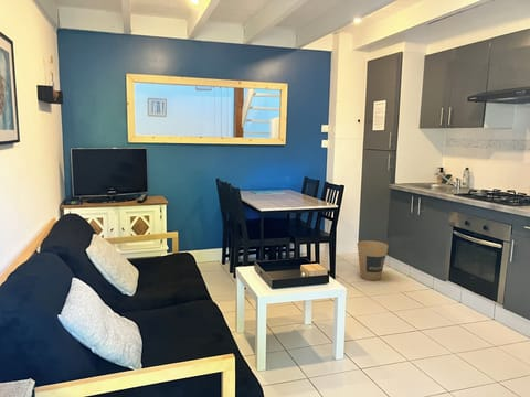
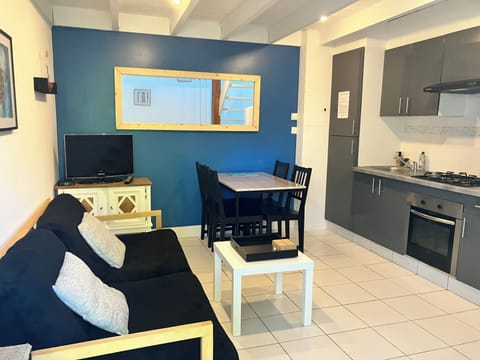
- trash can (371, 260)
